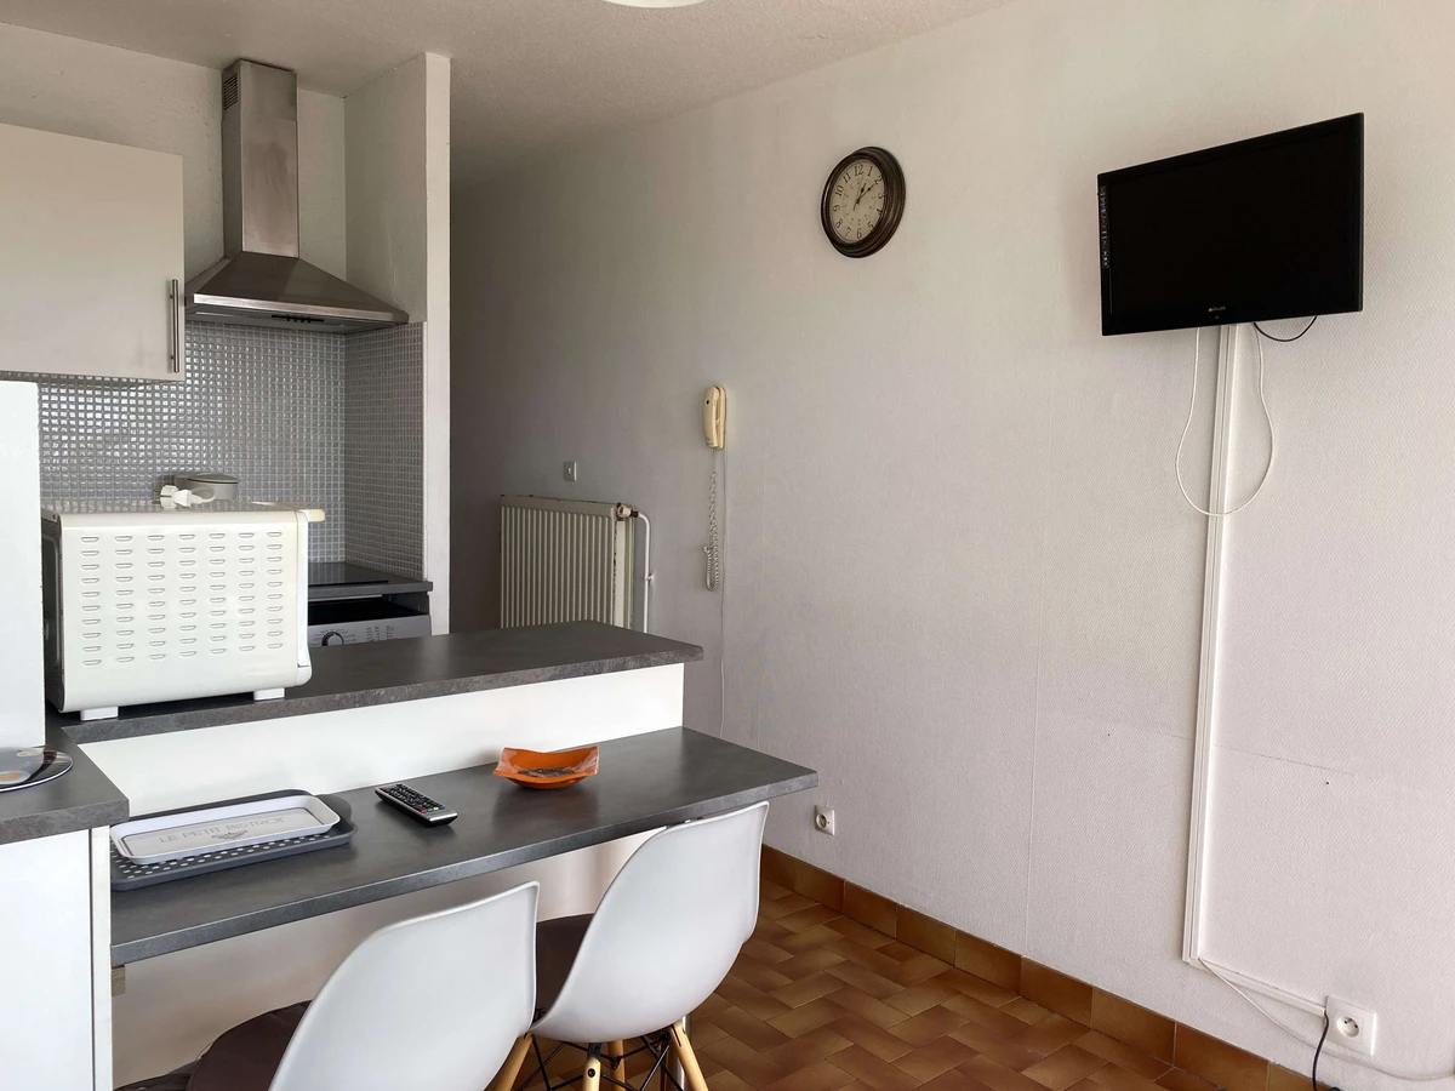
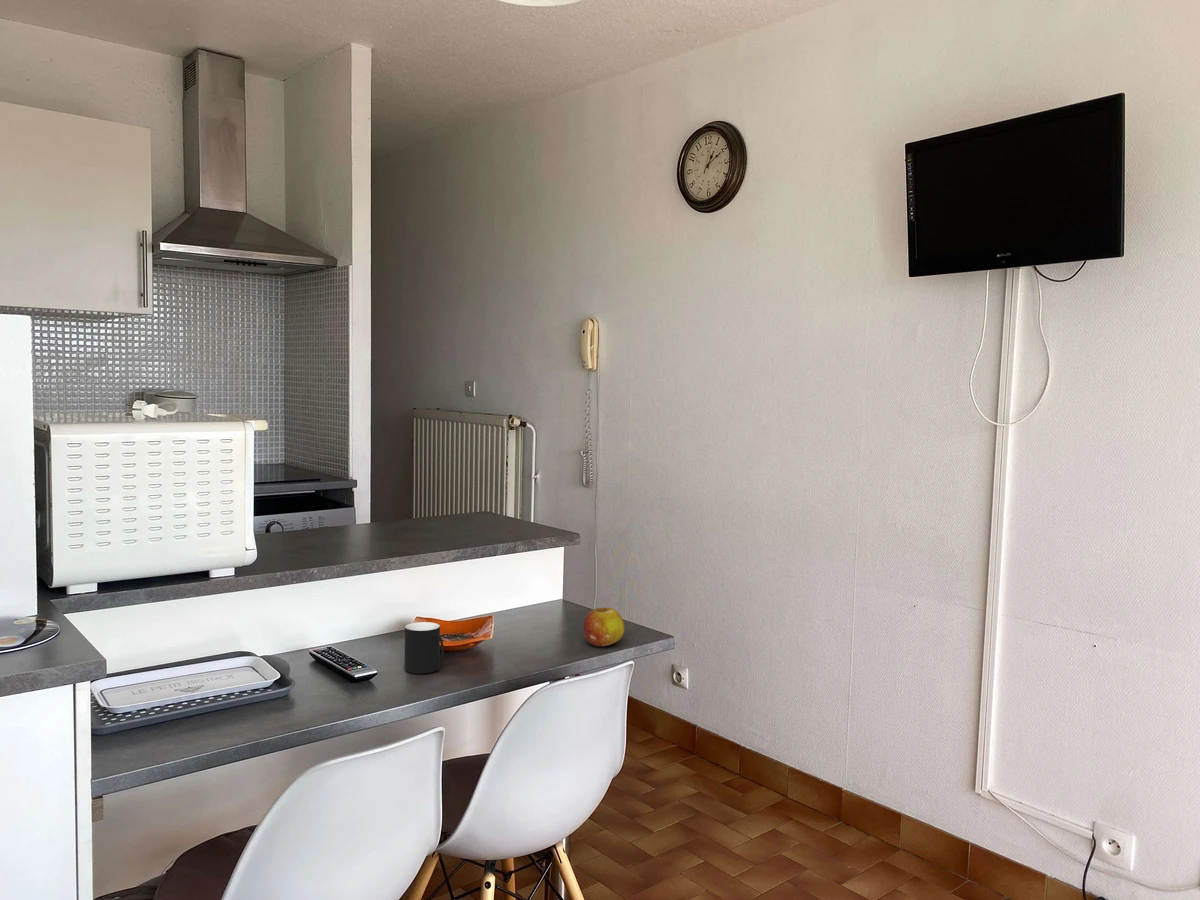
+ cup (426, 649)
+ fruit (603, 626)
